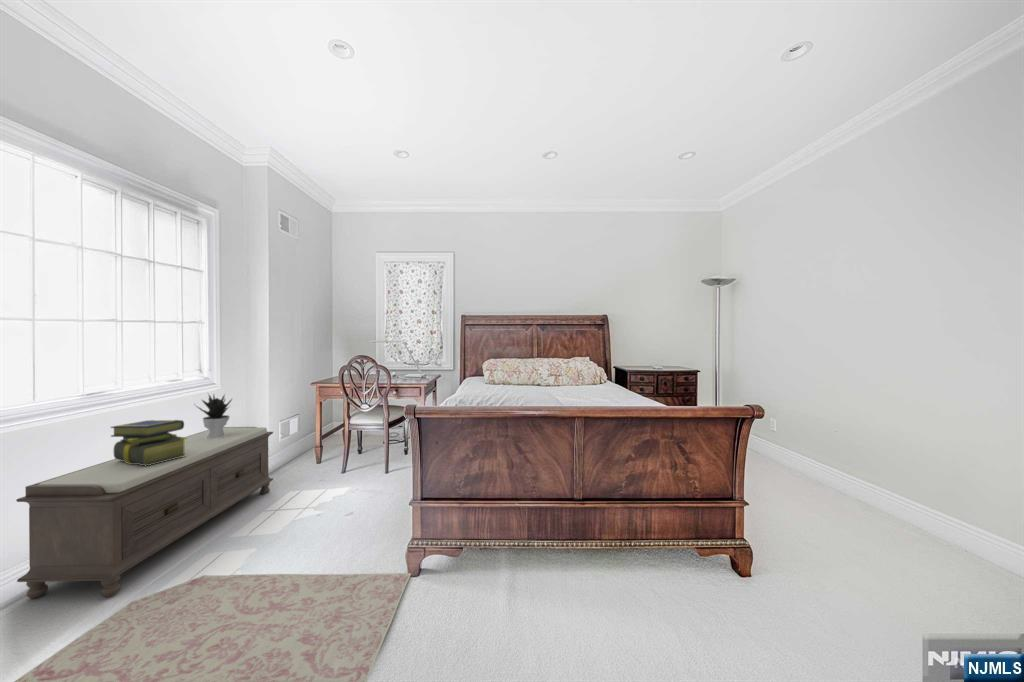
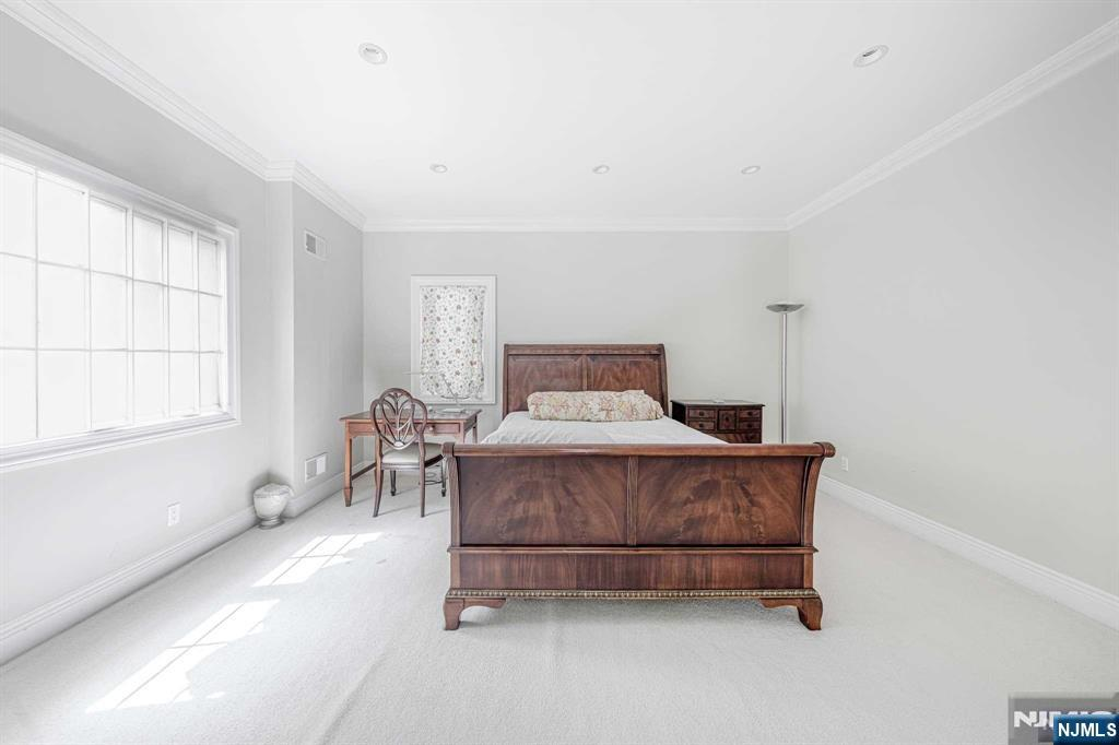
- stack of books (148, 440)
- potted plant (214, 414)
- rug (248, 619)
- bench (179, 490)
